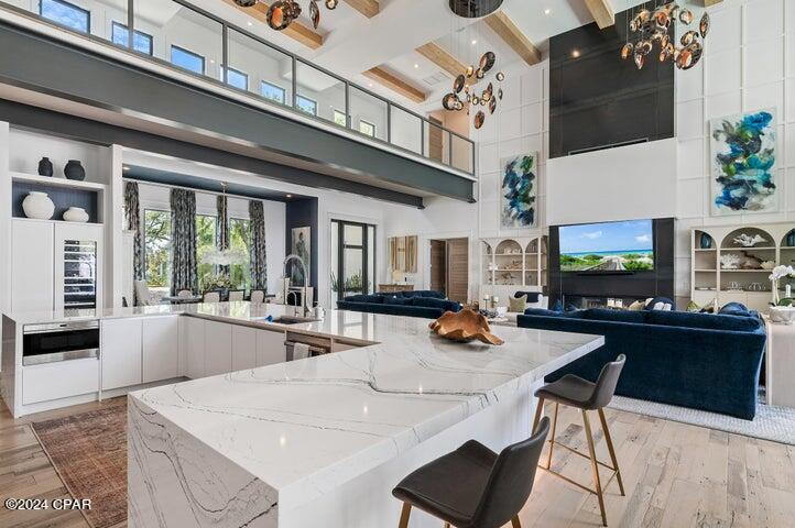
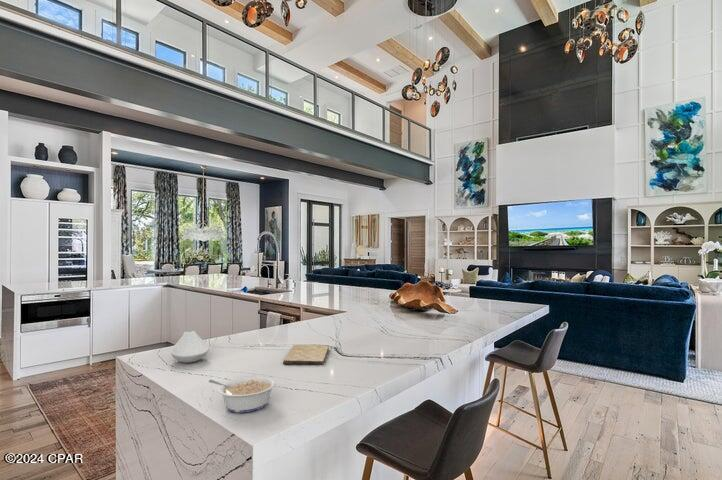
+ cutting board (307, 354)
+ spoon rest (189, 345)
+ legume (245, 393)
